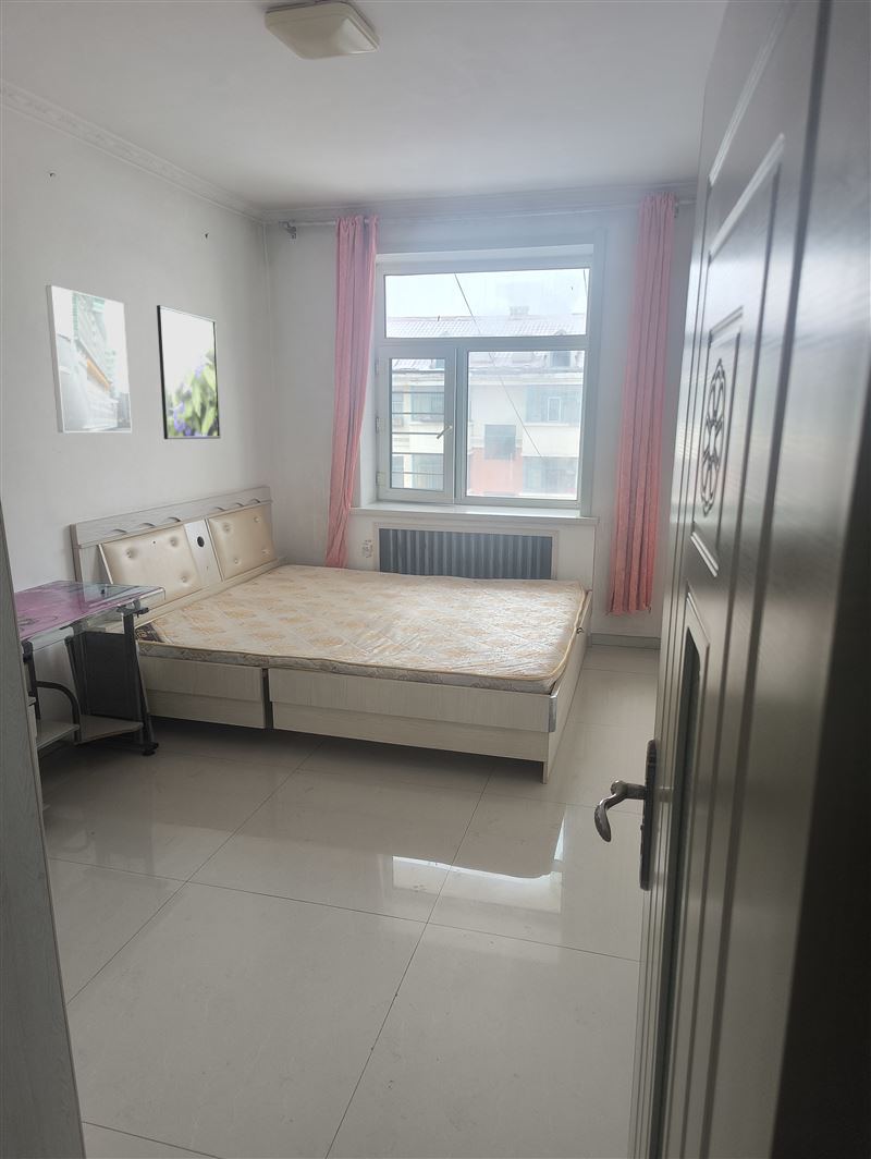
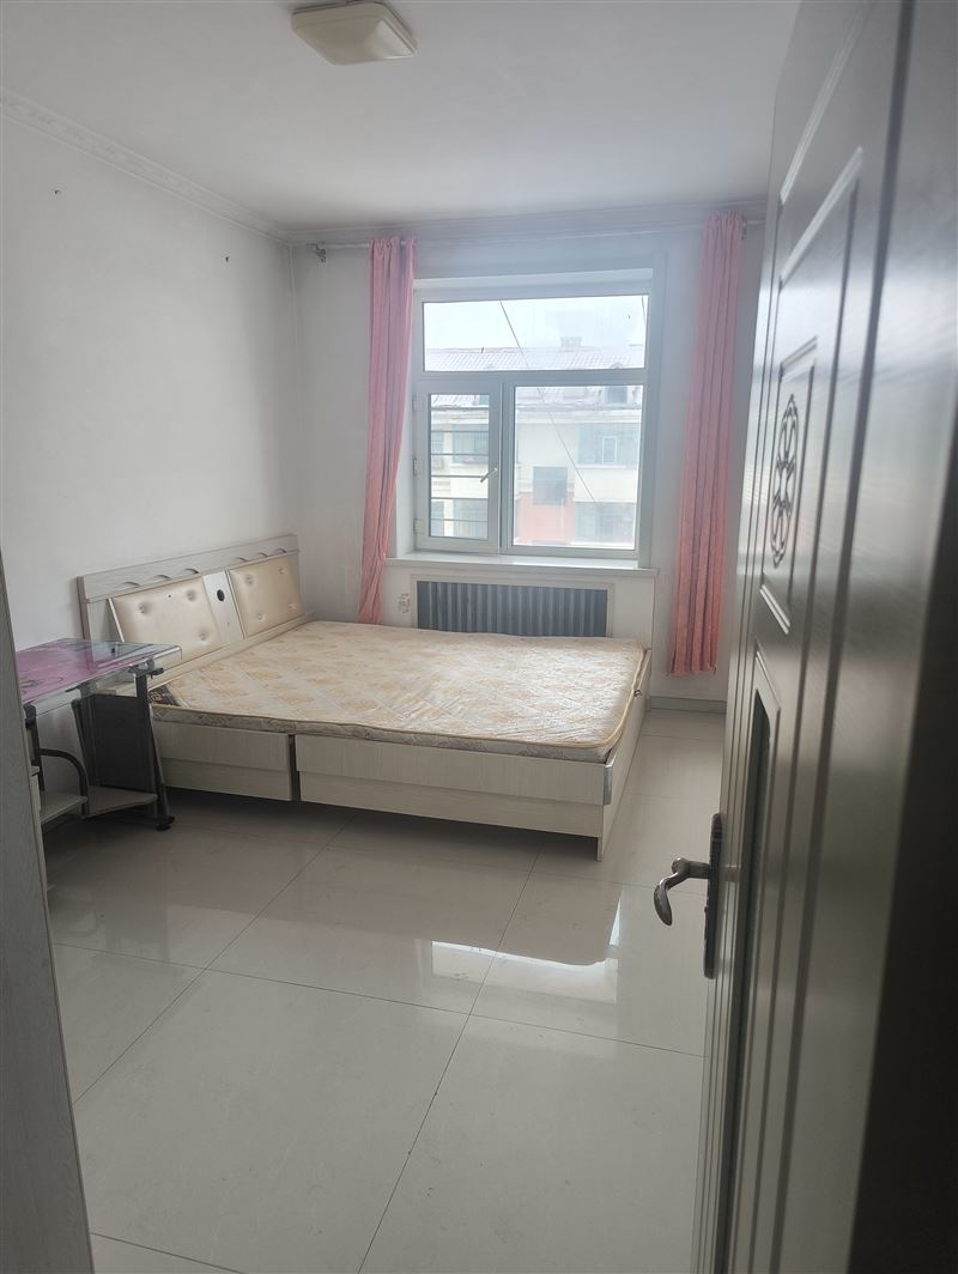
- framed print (191, 377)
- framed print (91, 365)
